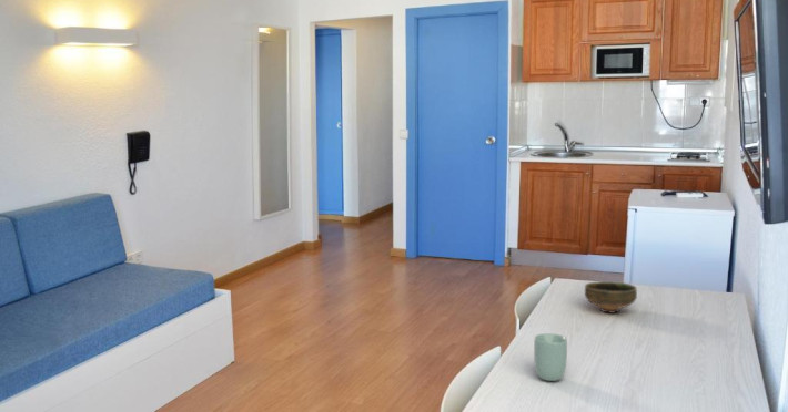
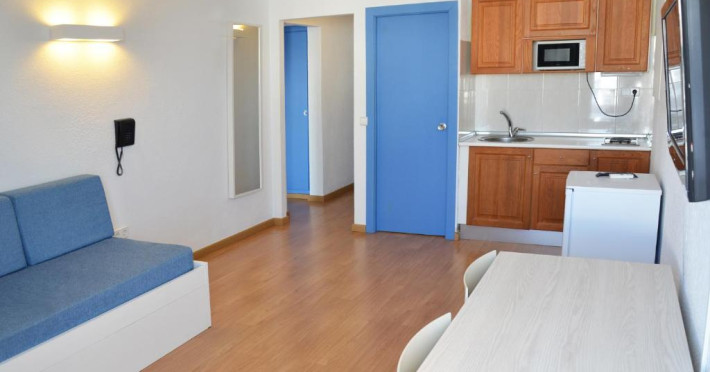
- bowl (609, 298)
- cup (549, 358)
